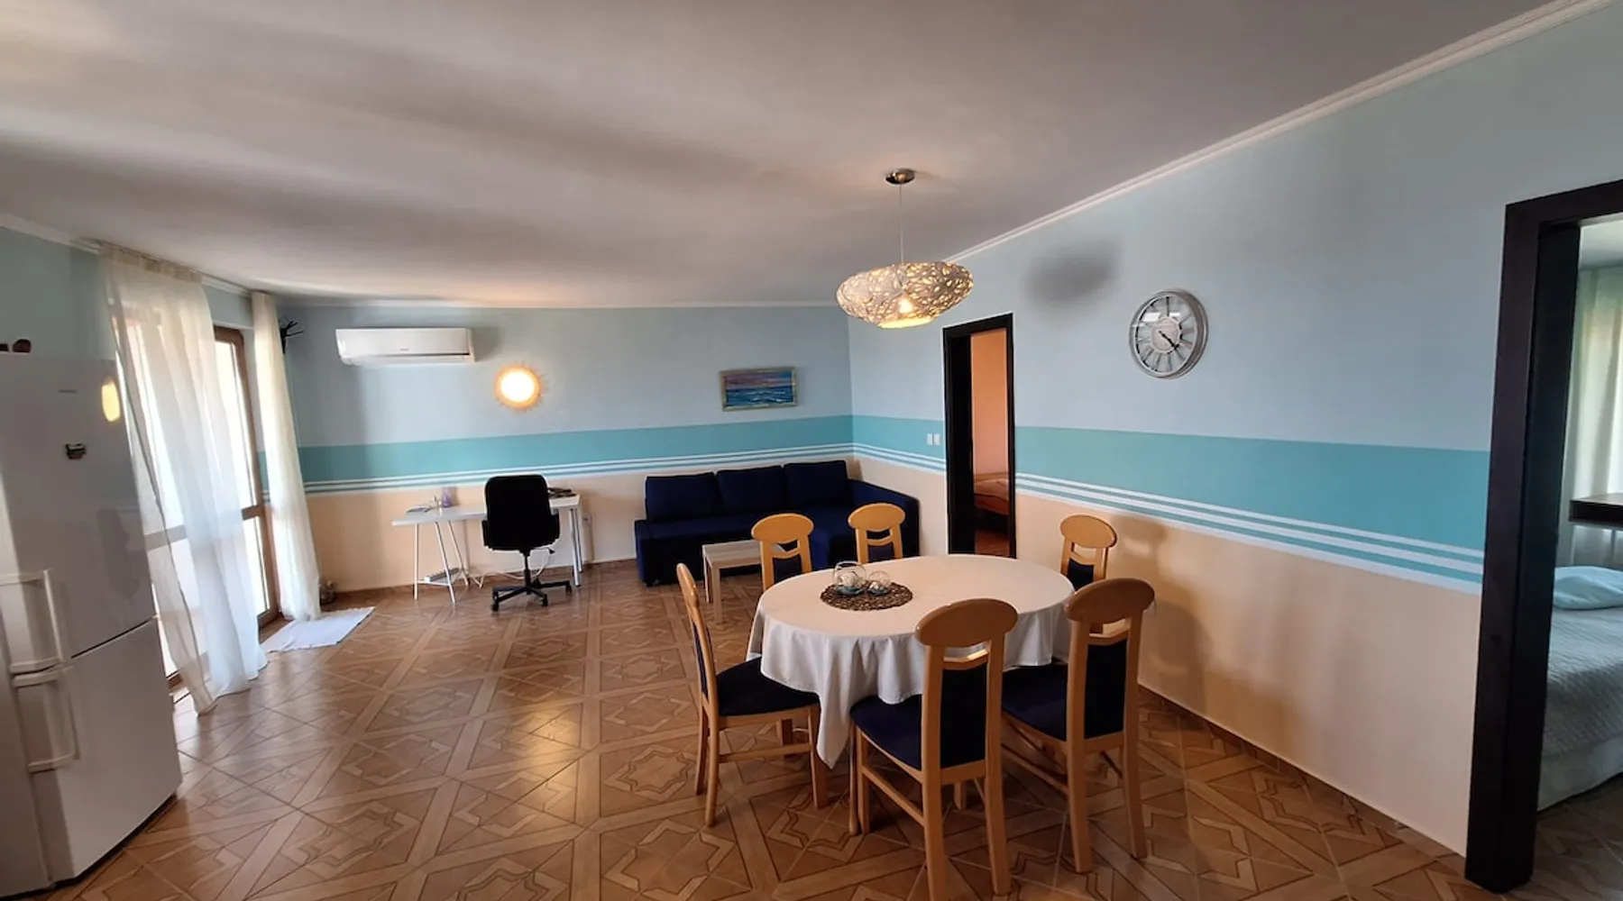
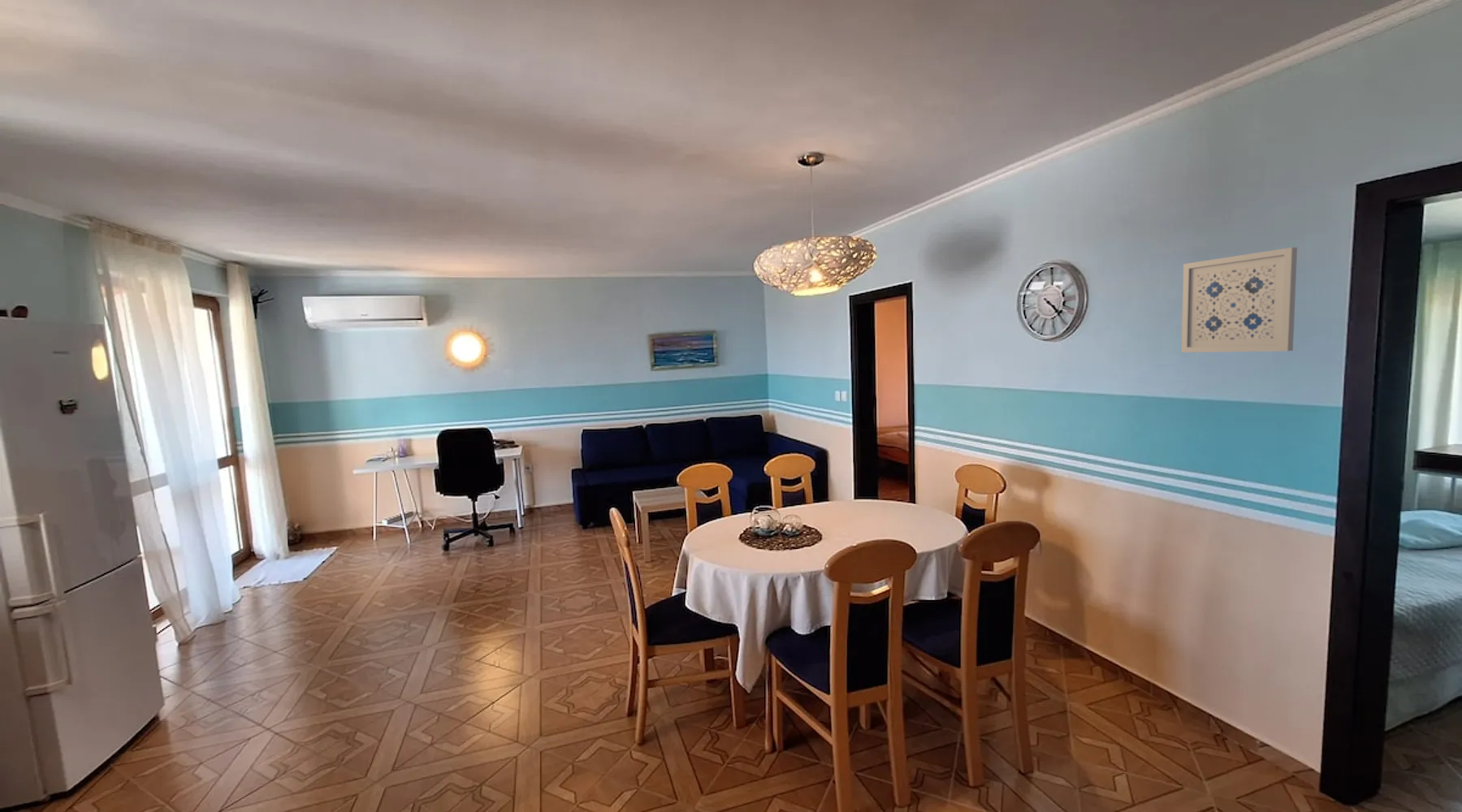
+ wall art (1234, 304)
